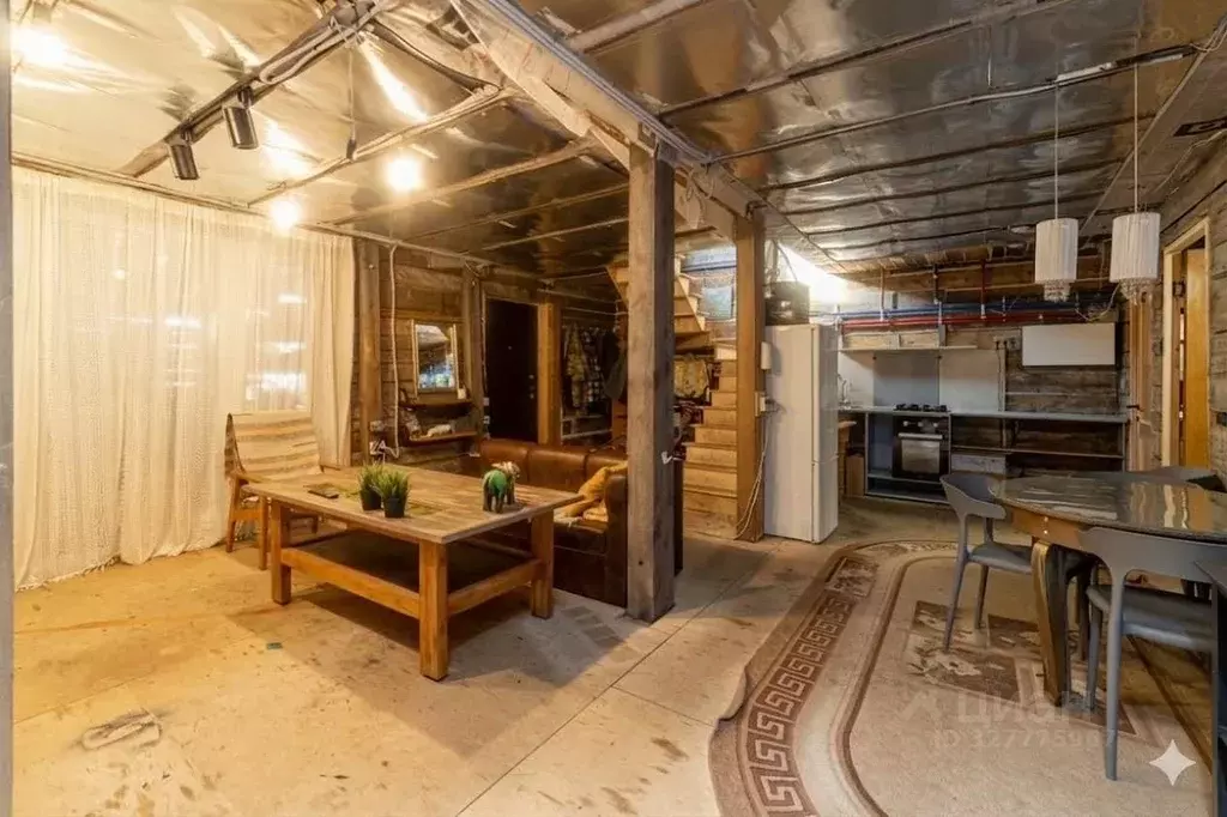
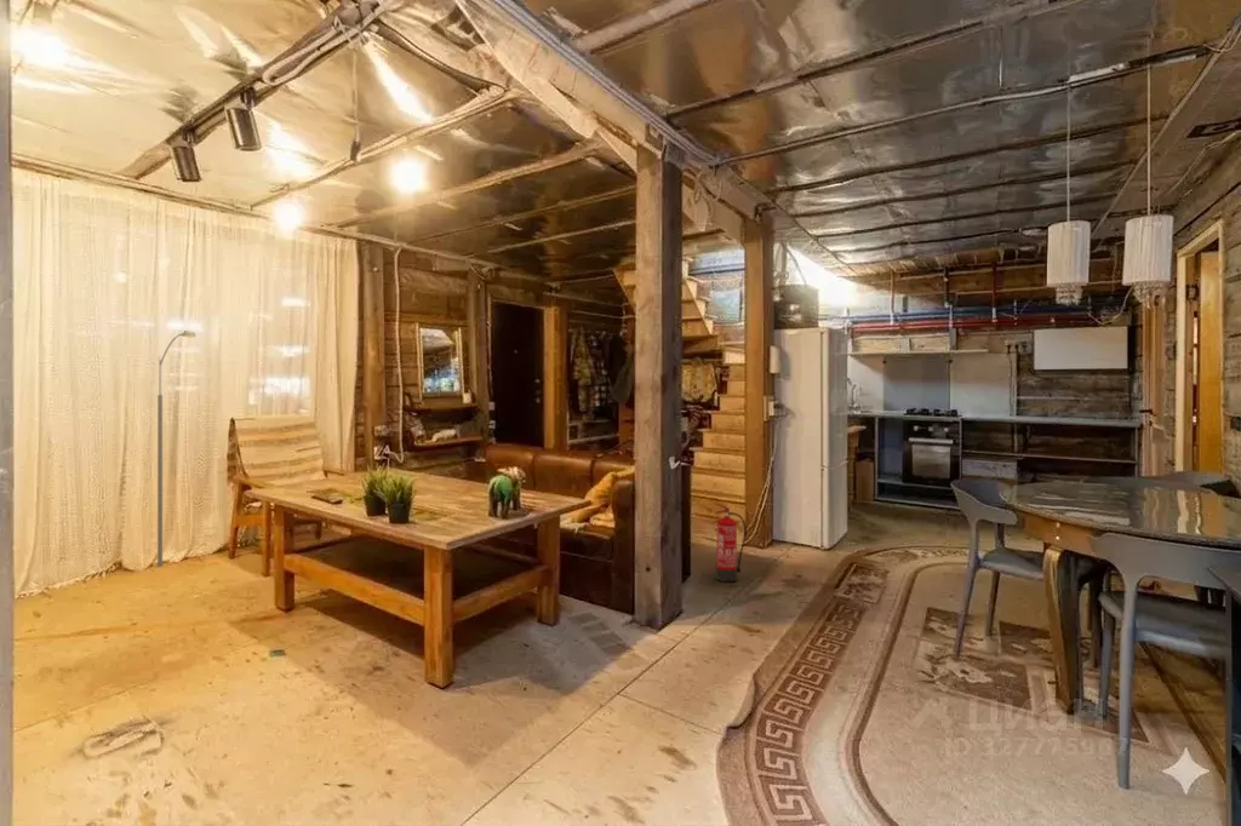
+ fire extinguisher (730, 540)
+ street lamp (161, 452)
